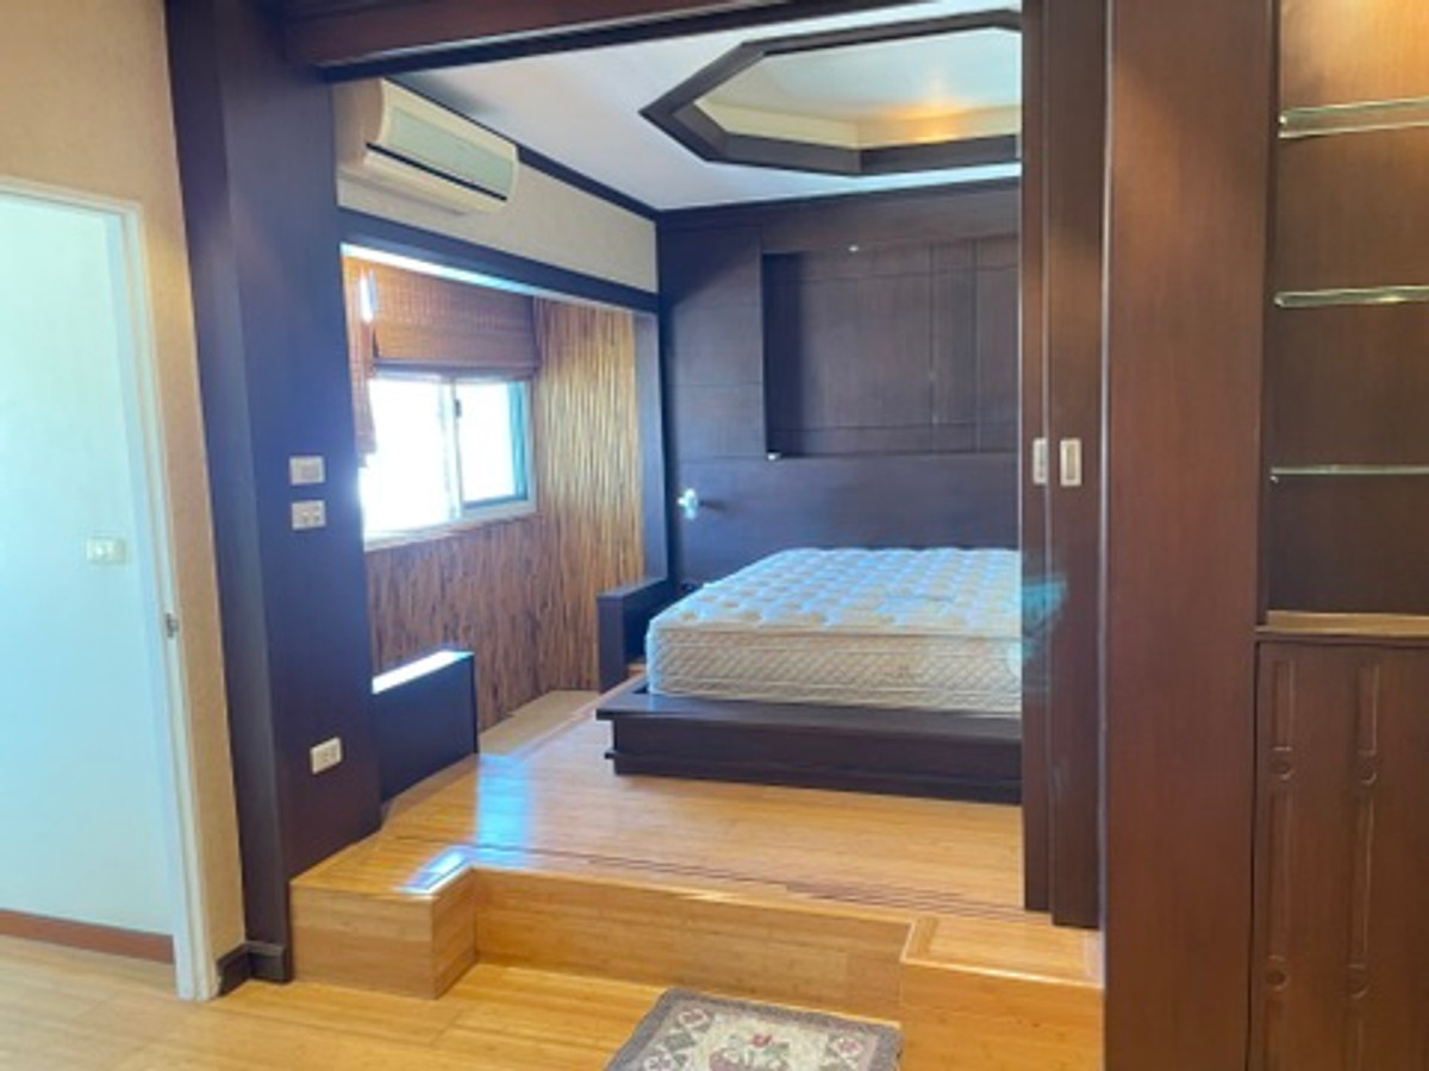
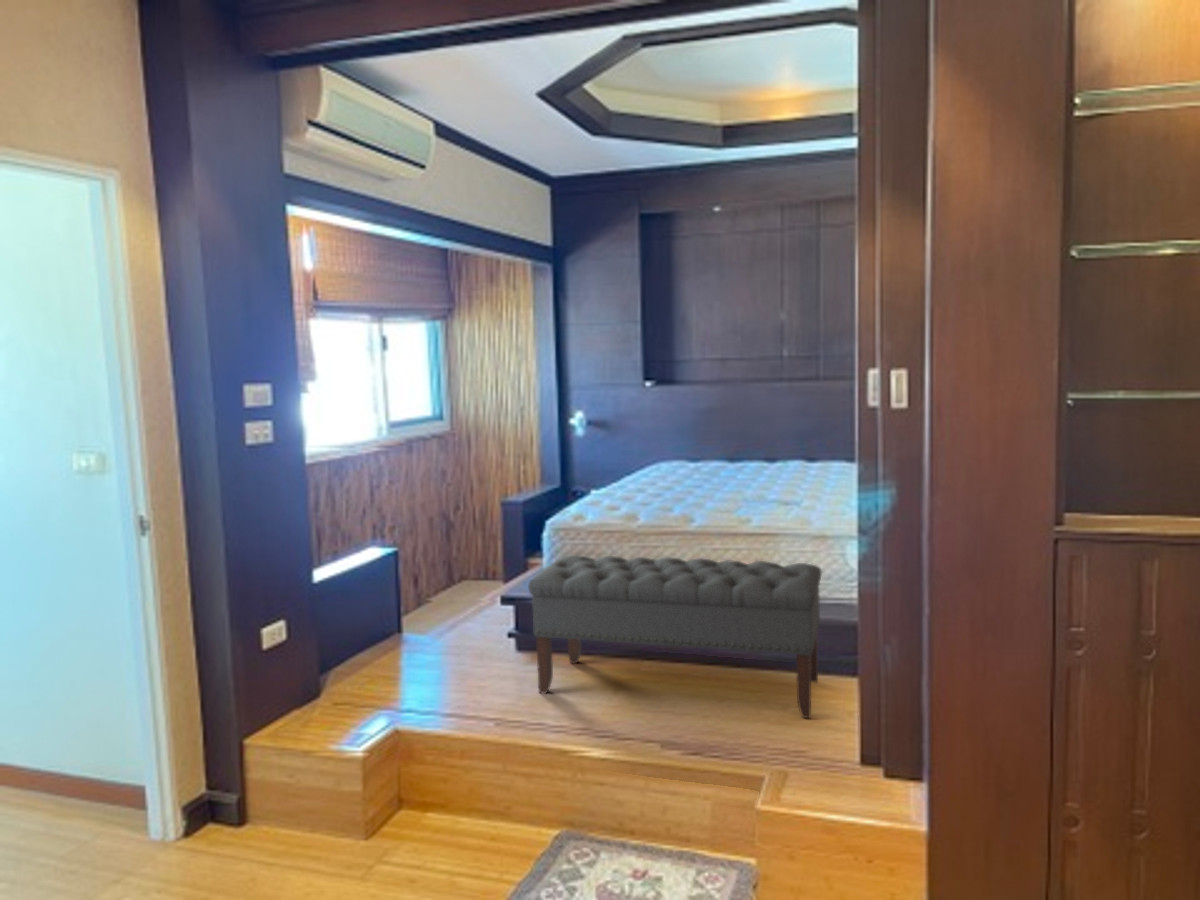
+ bench (677, 627)
